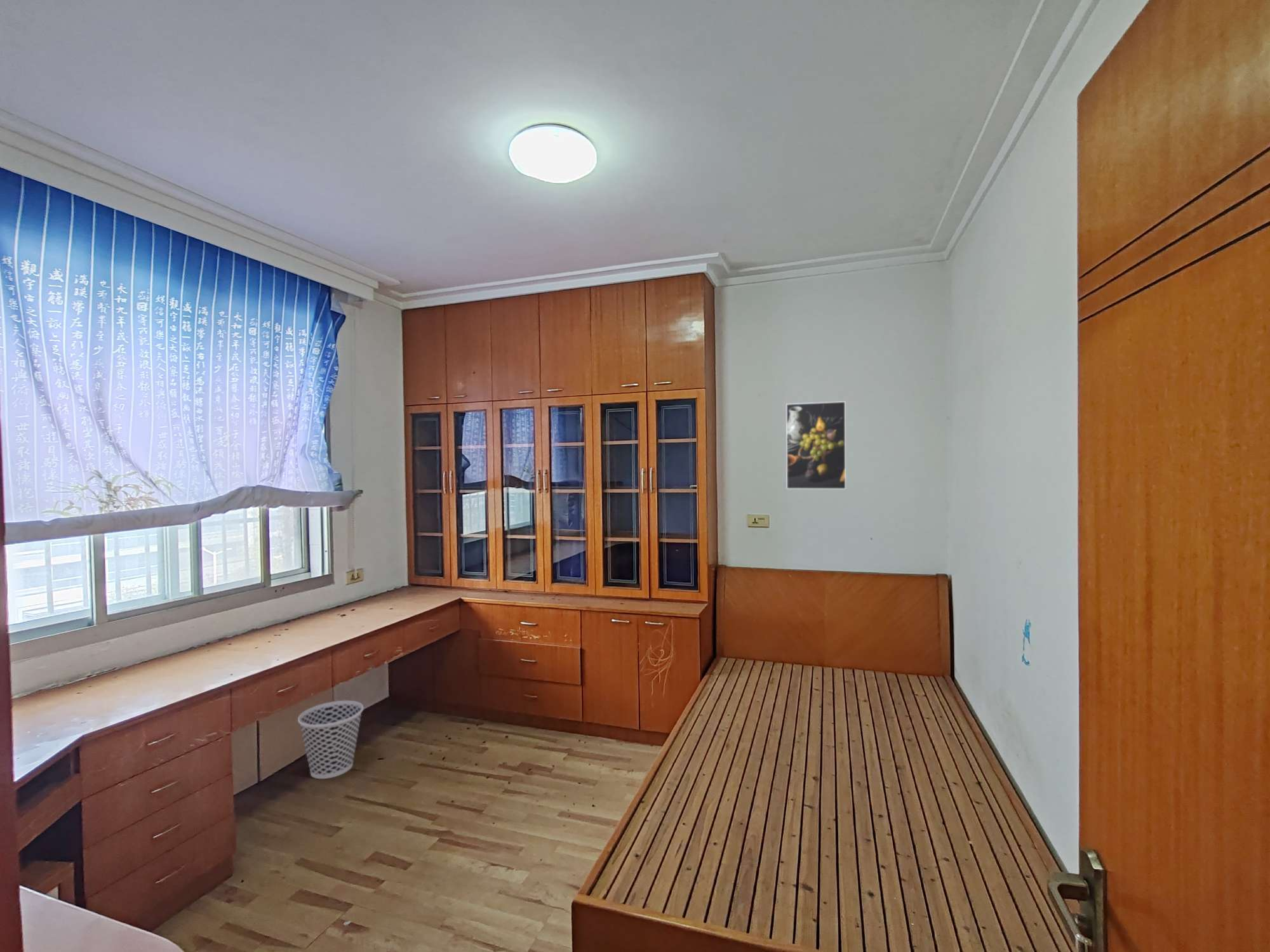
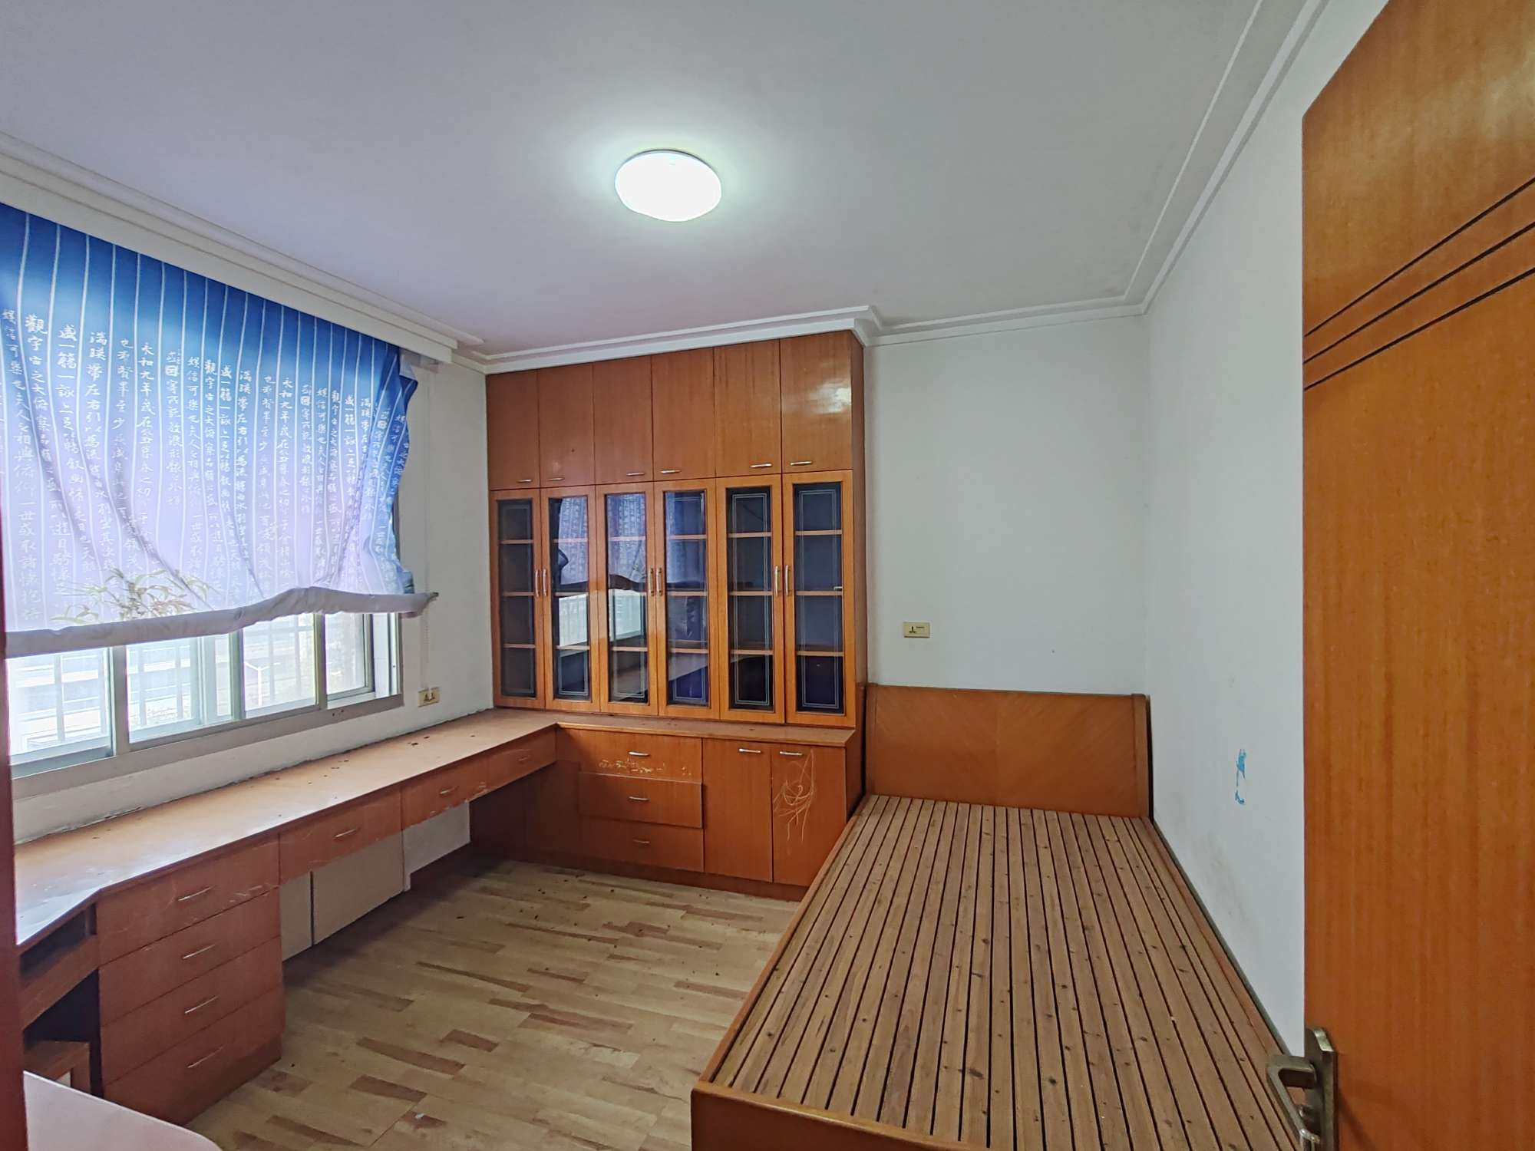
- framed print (815, 446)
- wastebasket (331, 740)
